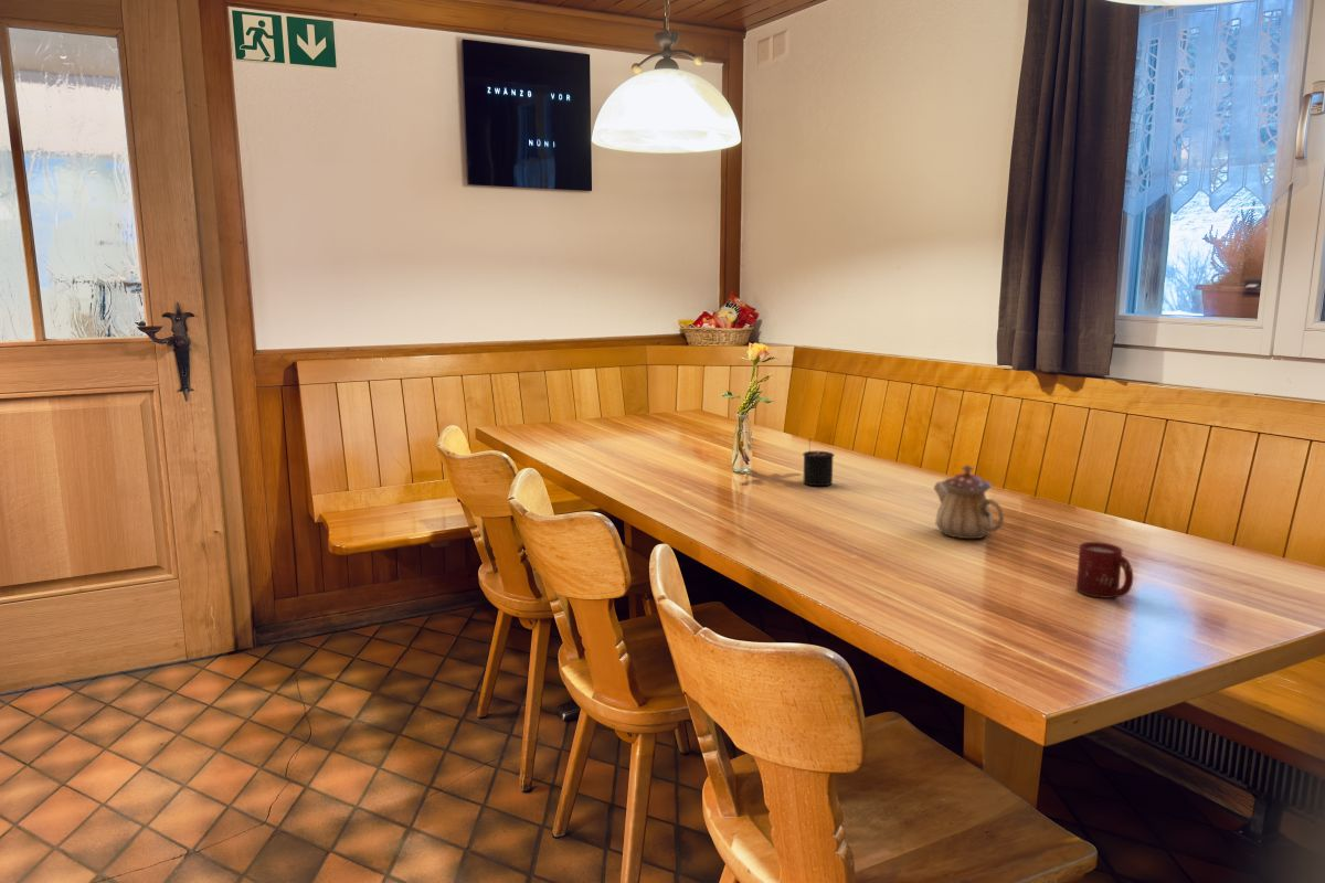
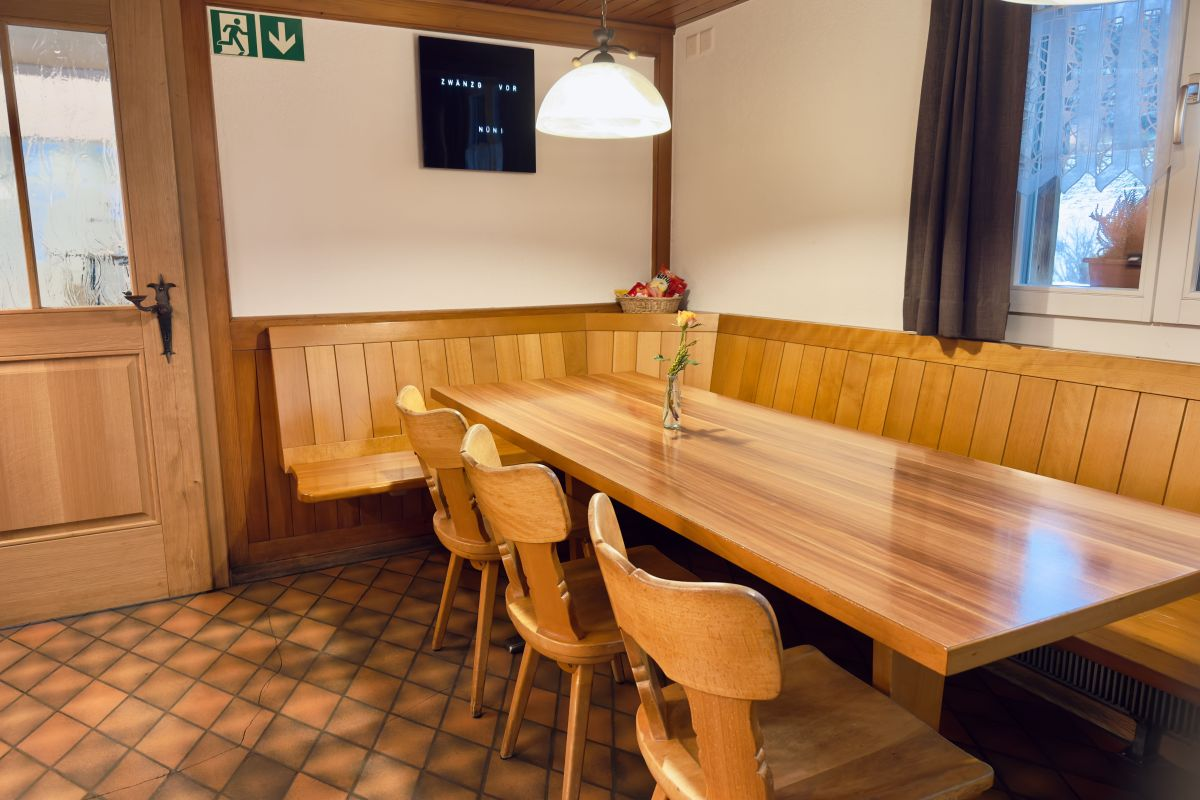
- cup (1106, 572)
- teapot (968, 500)
- candle (818, 461)
